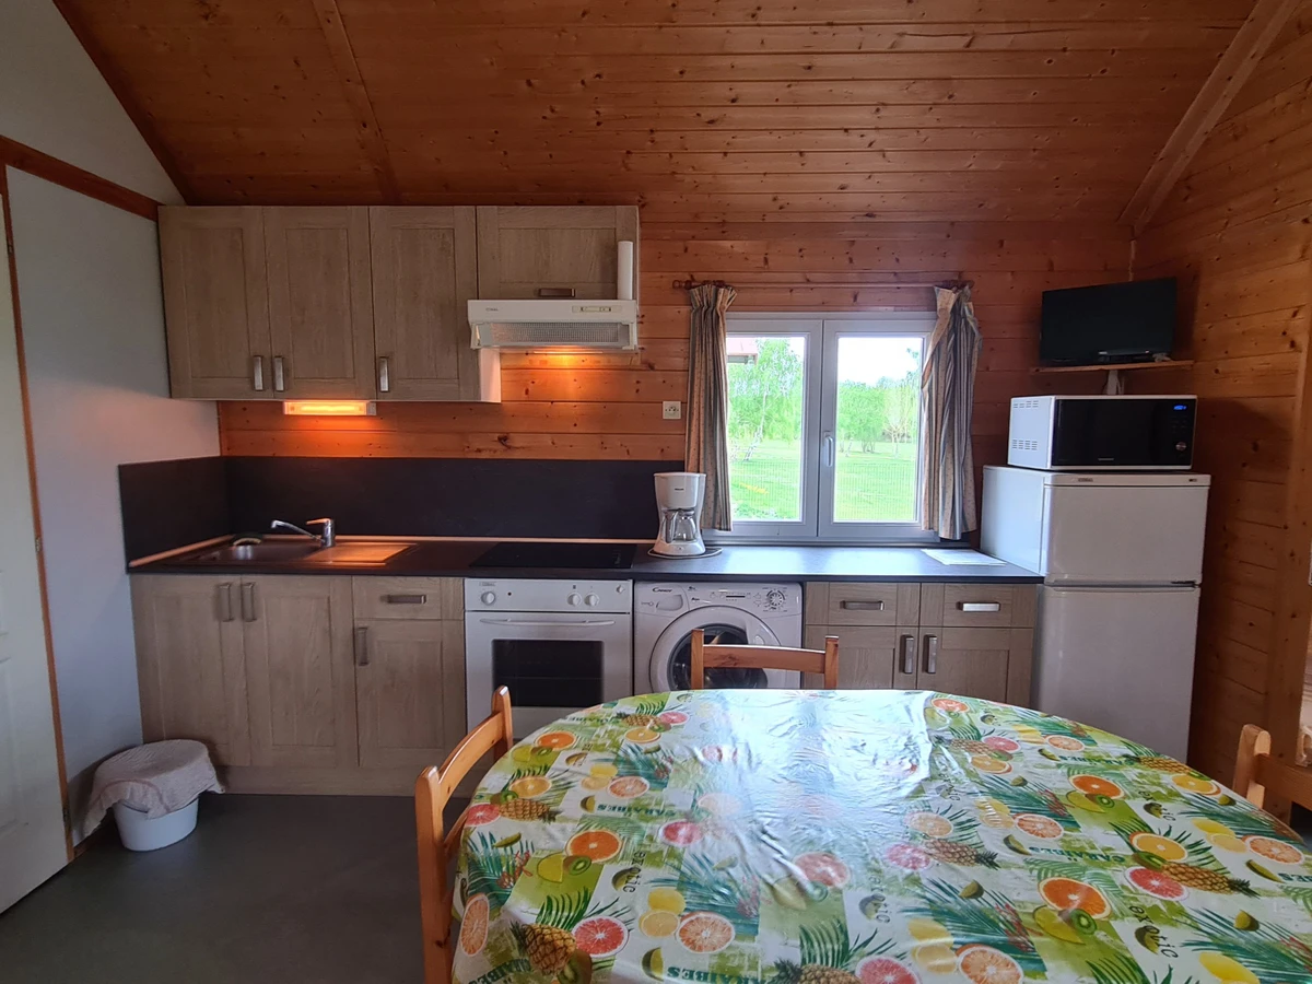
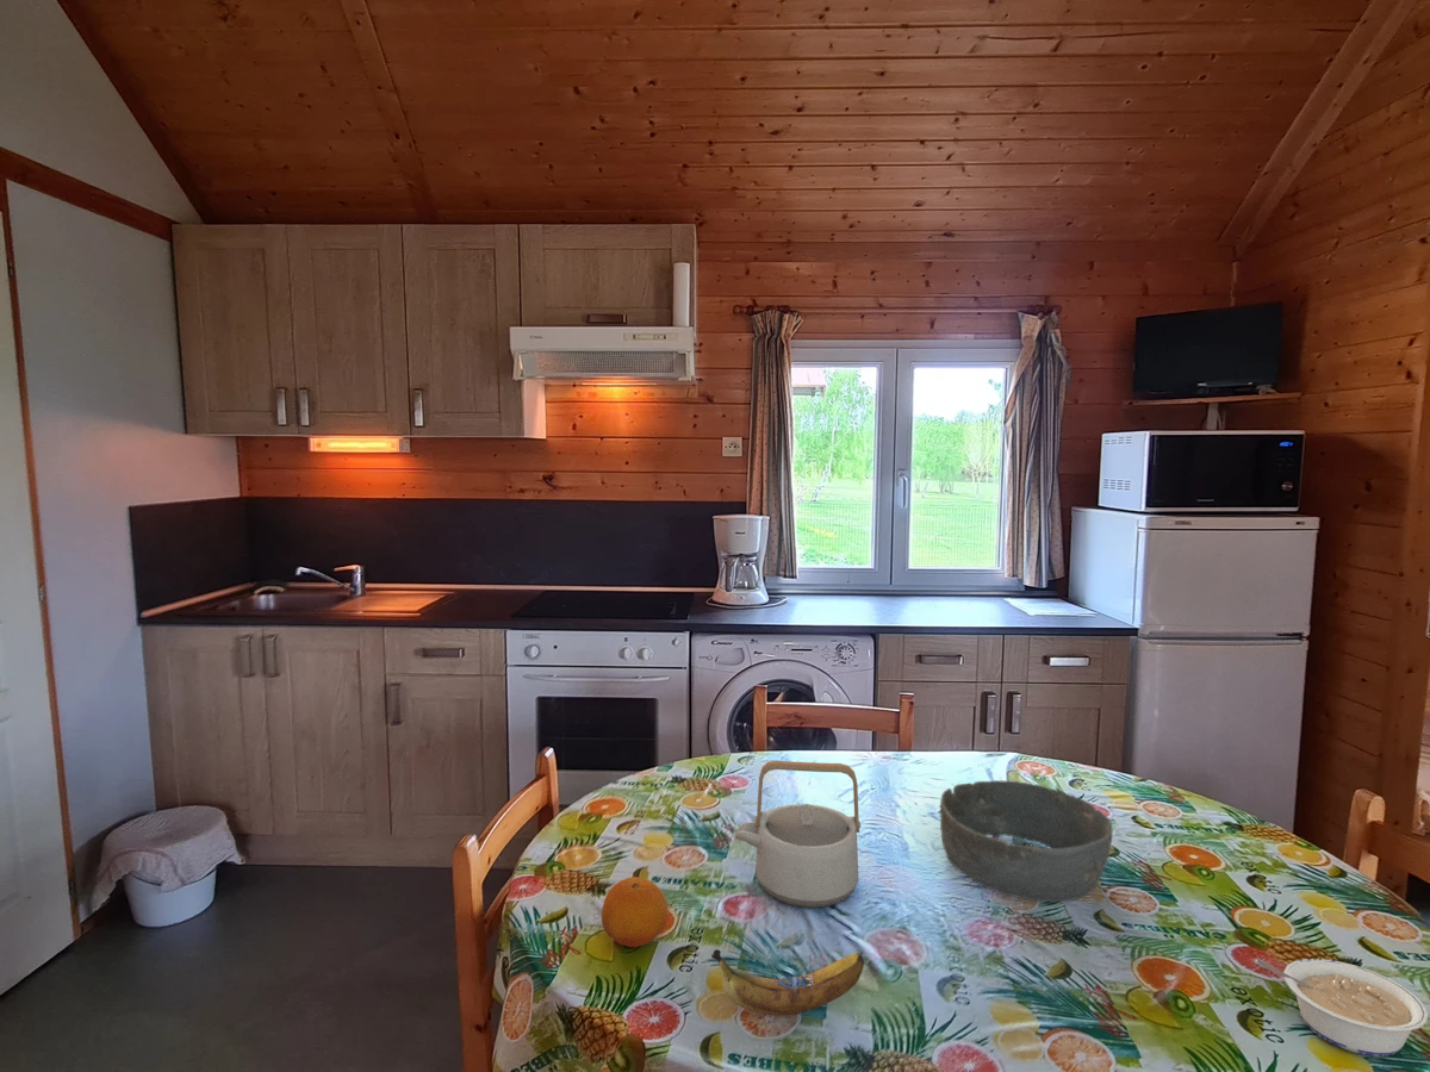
+ teapot (797, 823)
+ legume (1347, 1006)
+ banana (788, 978)
+ fruit (634, 910)
+ bowl (1021, 837)
